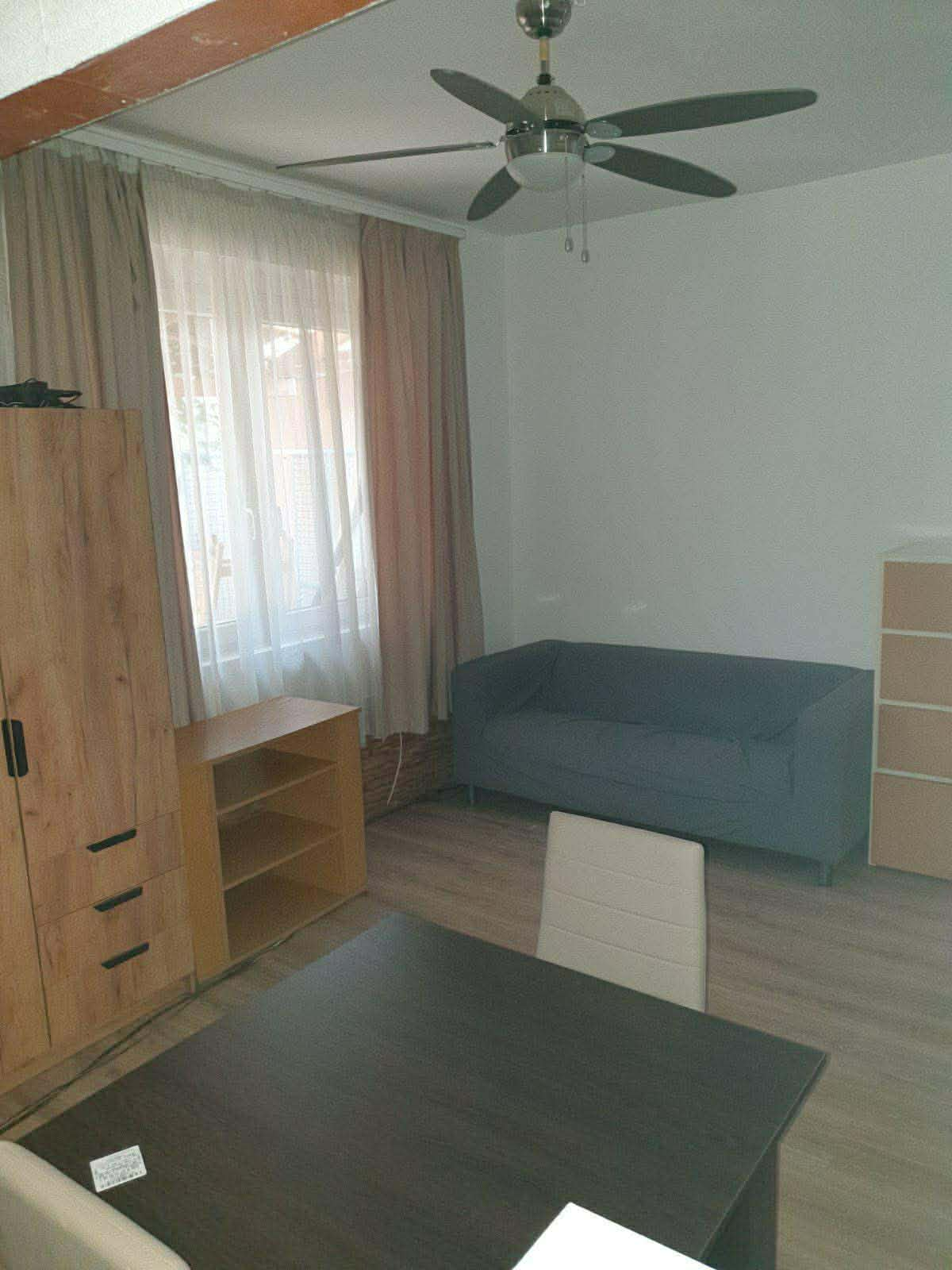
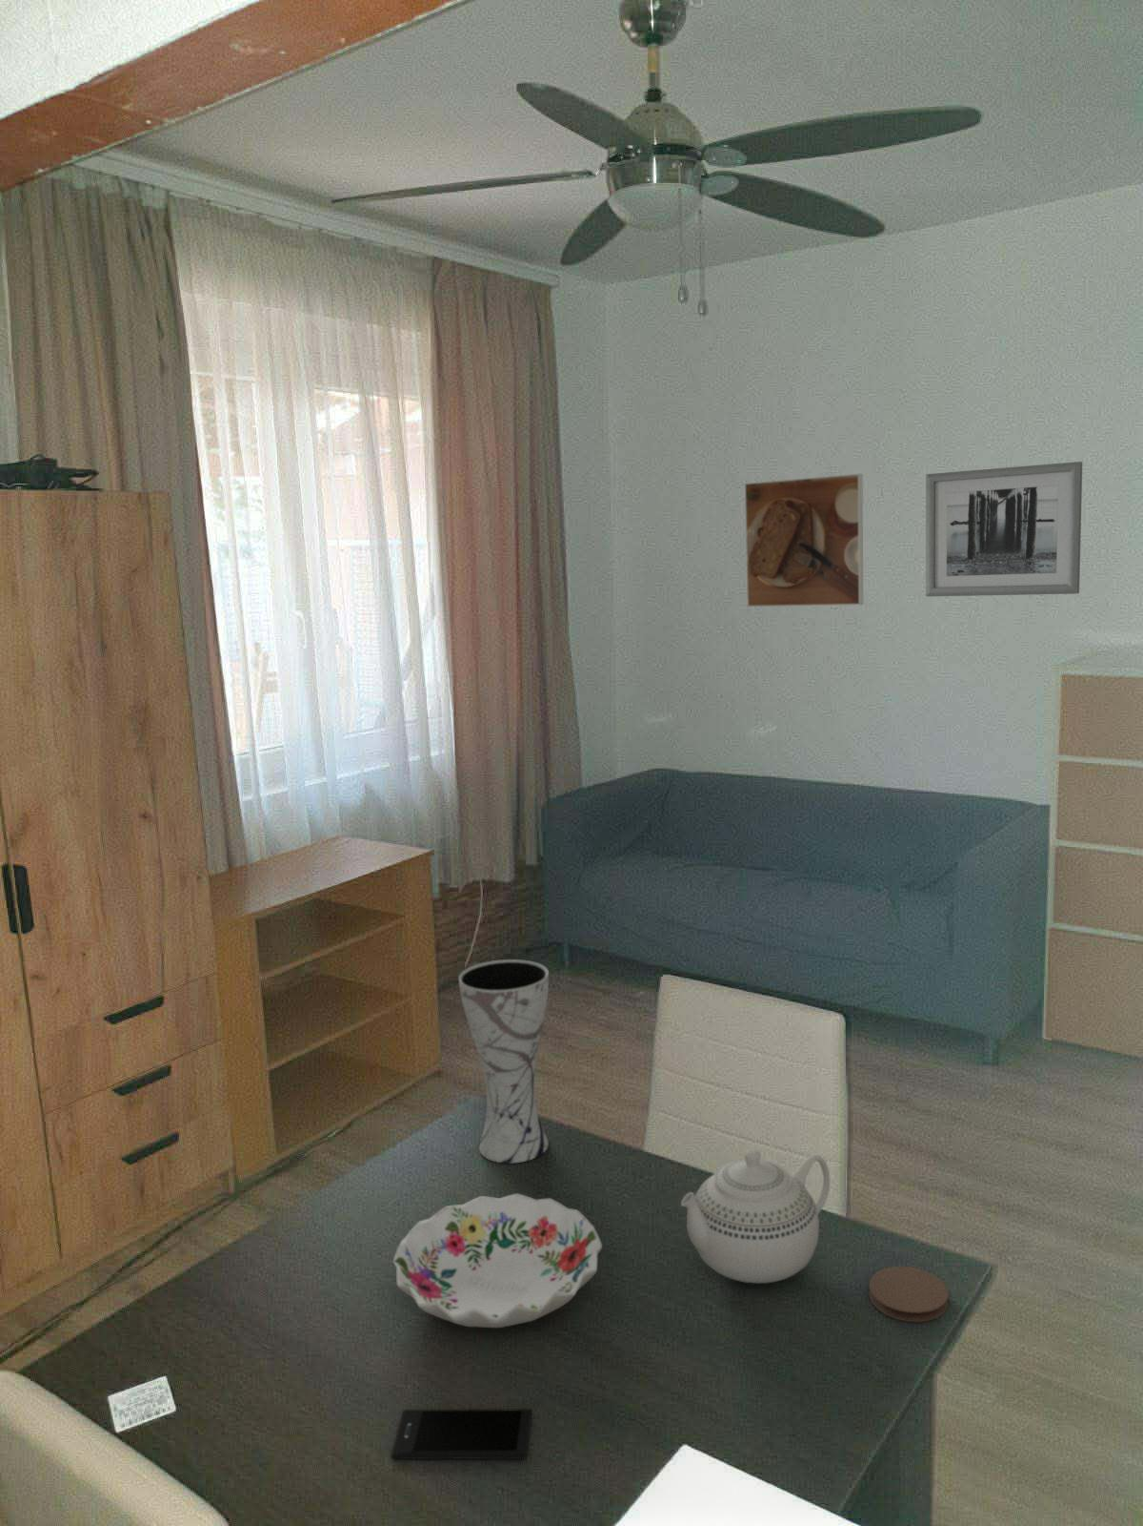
+ smartphone (463, 1432)
+ vase (509, 1061)
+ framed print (802, 543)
+ wall art (1000, 532)
+ teapot (756, 1209)
+ decorative bowl (498, 1269)
+ coaster (908, 1293)
